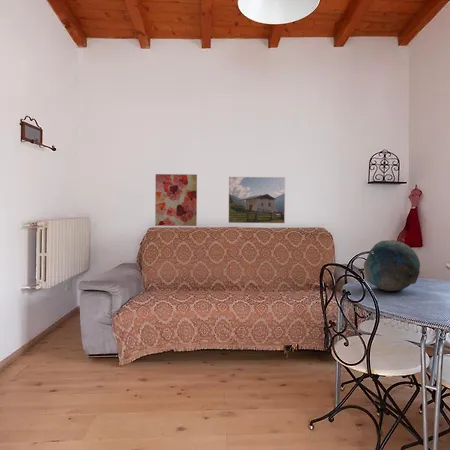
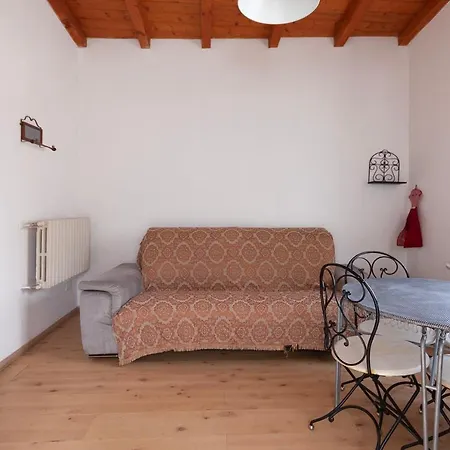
- decorative bowl (390, 265)
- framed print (256, 200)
- wall art (176, 200)
